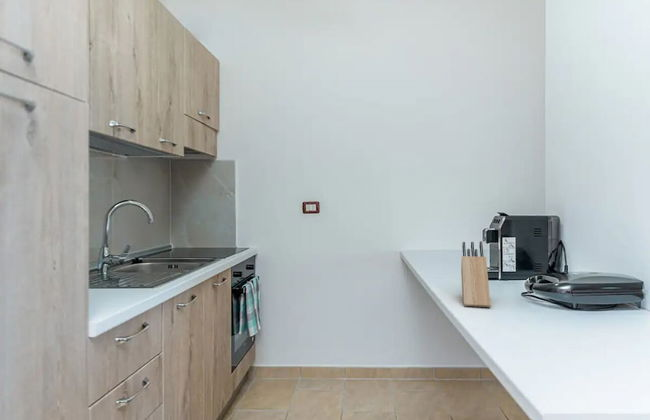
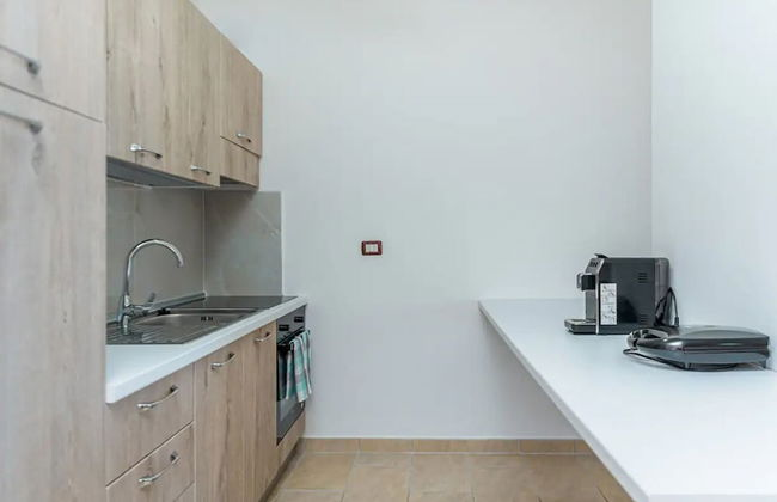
- knife block (474, 271)
